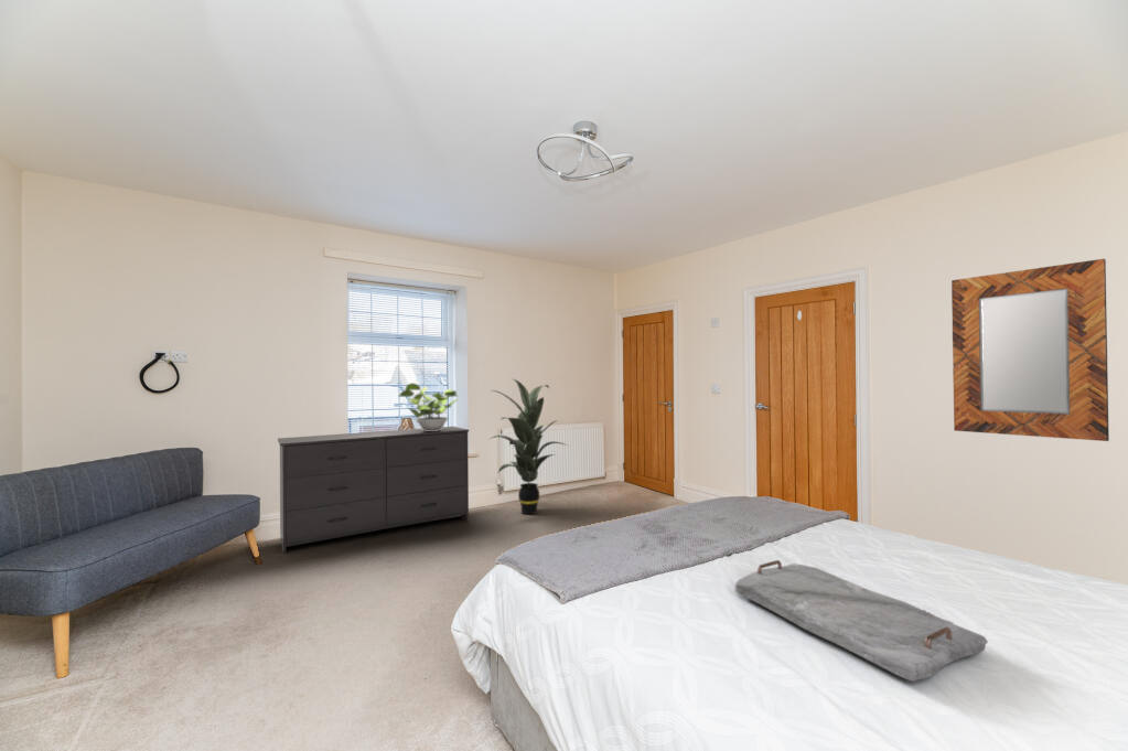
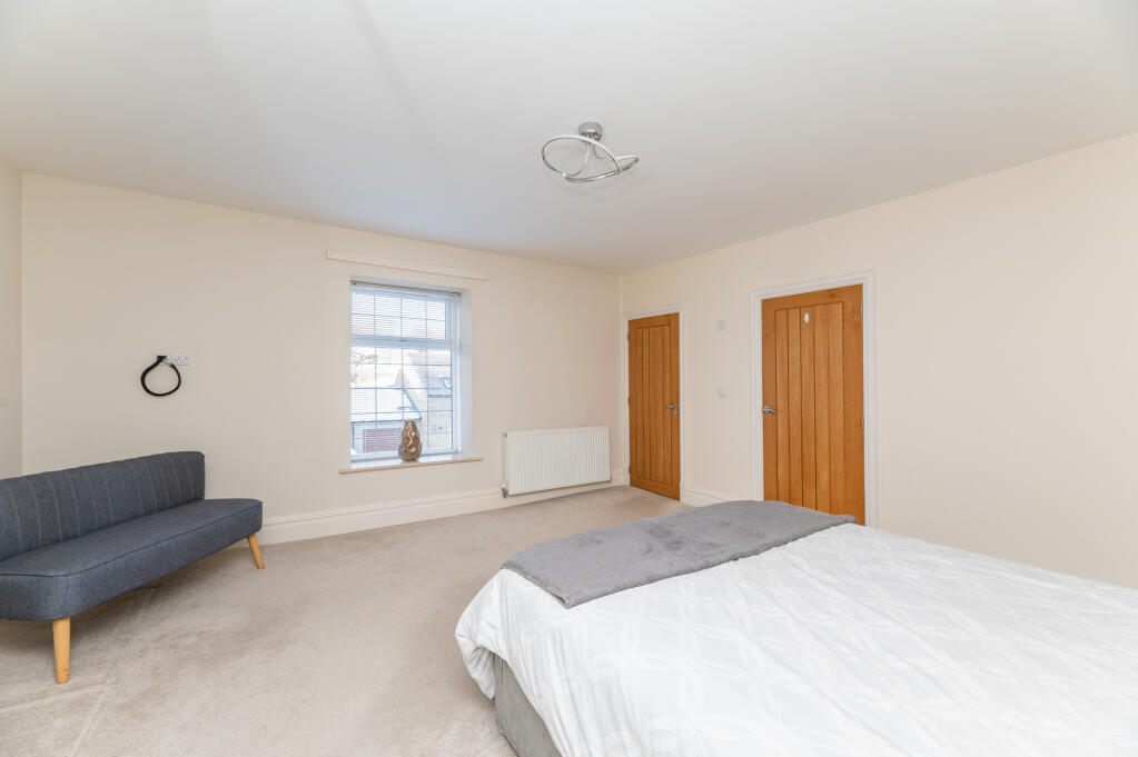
- potted plant (429, 406)
- serving tray (850, 603)
- dresser (379, 481)
- indoor plant (523, 444)
- home mirror (1022, 353)
